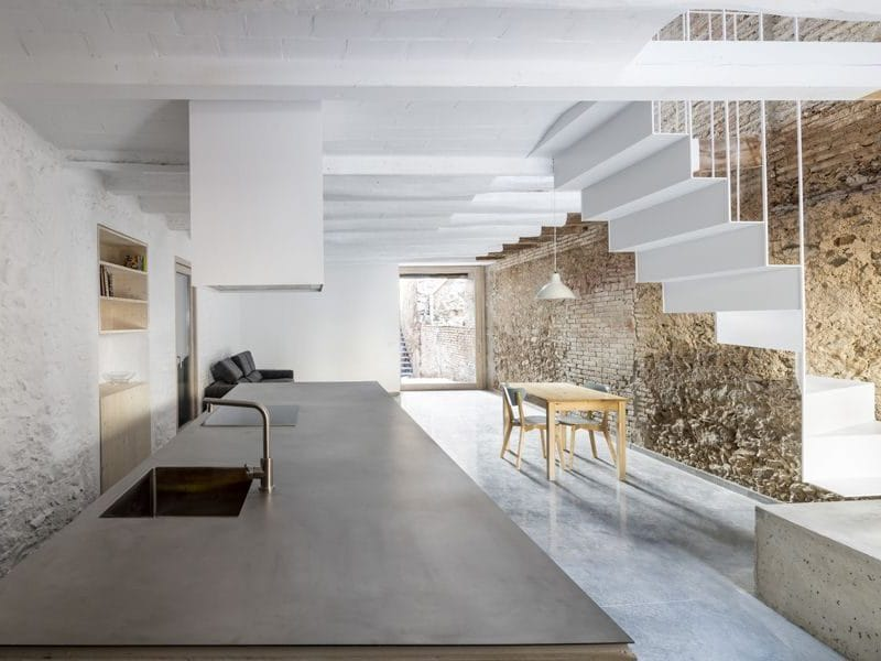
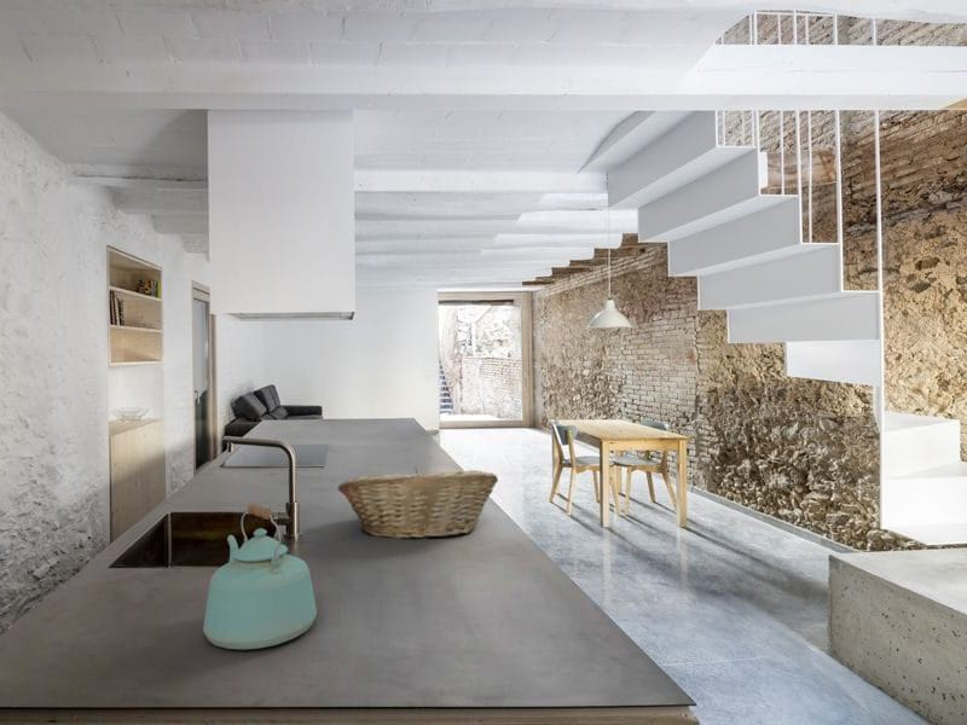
+ kettle (255, 566)
+ fruit basket (419, 495)
